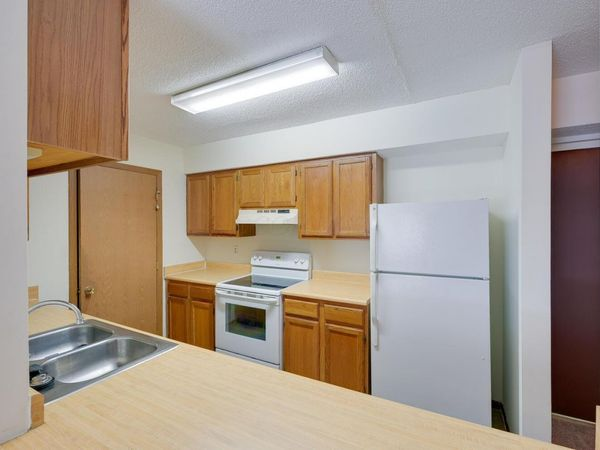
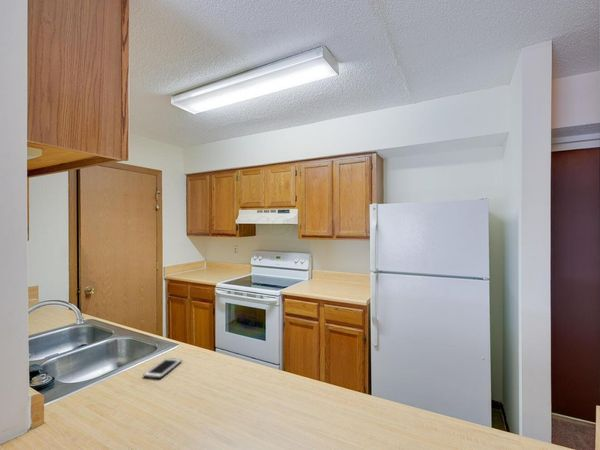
+ cell phone (163, 367)
